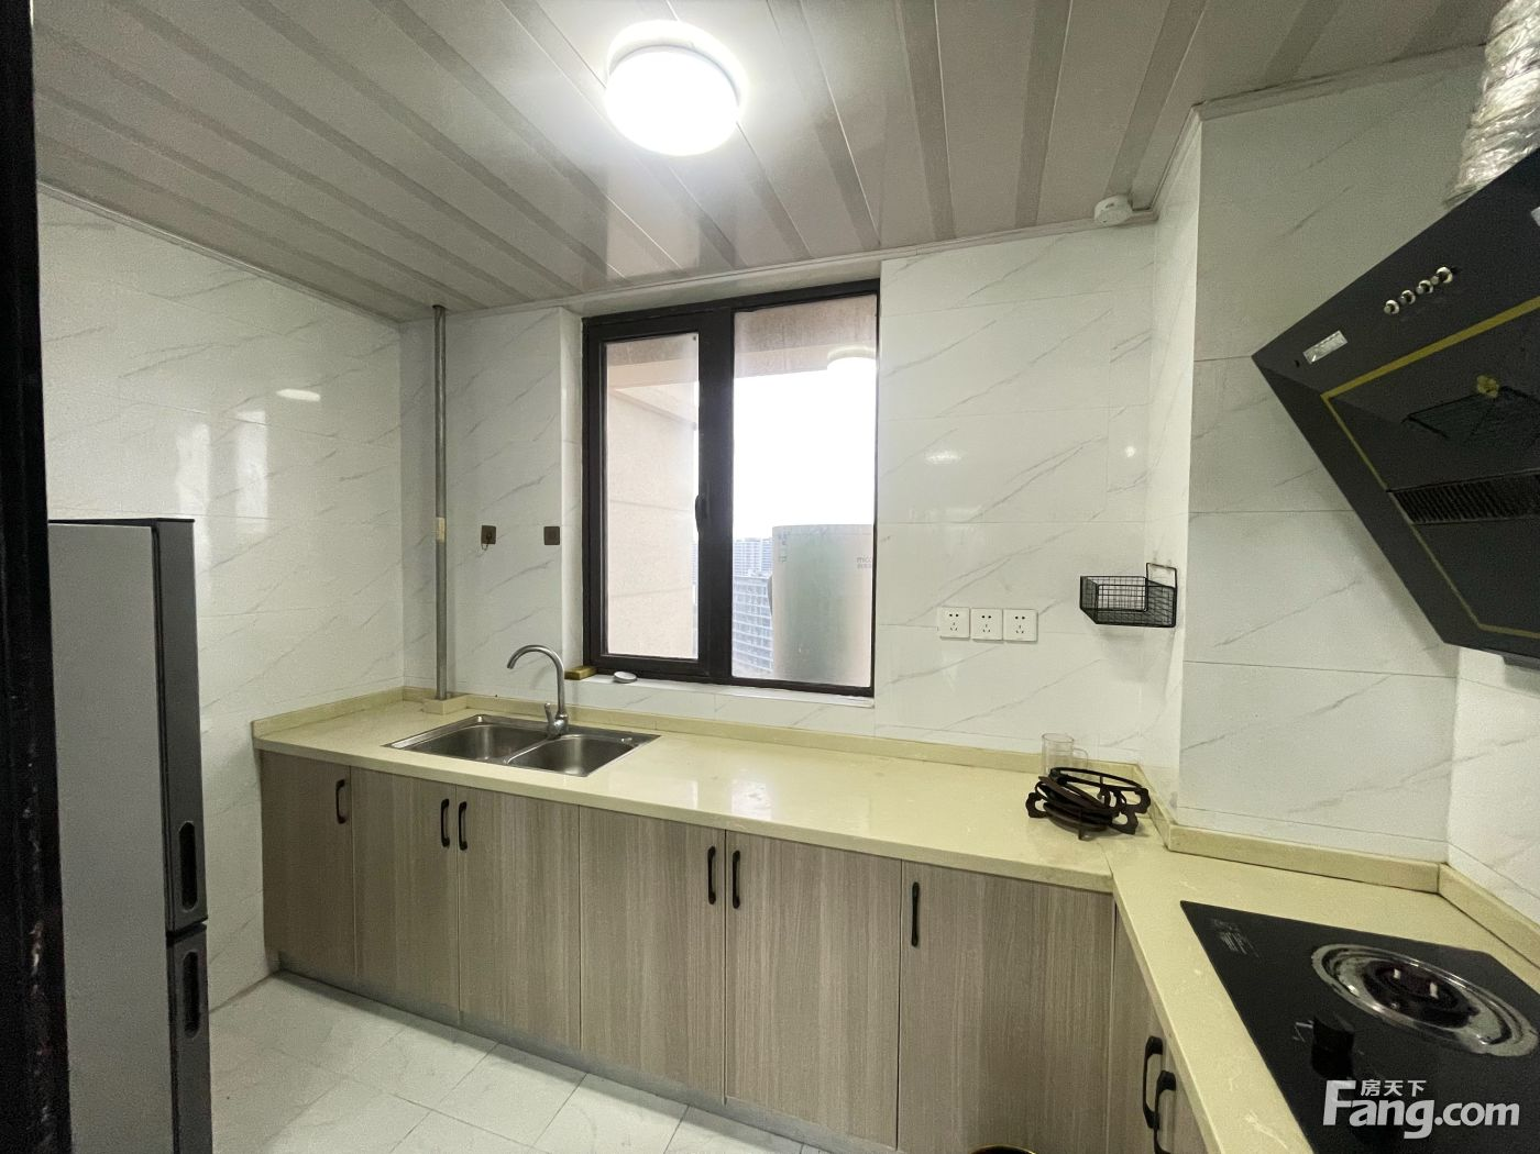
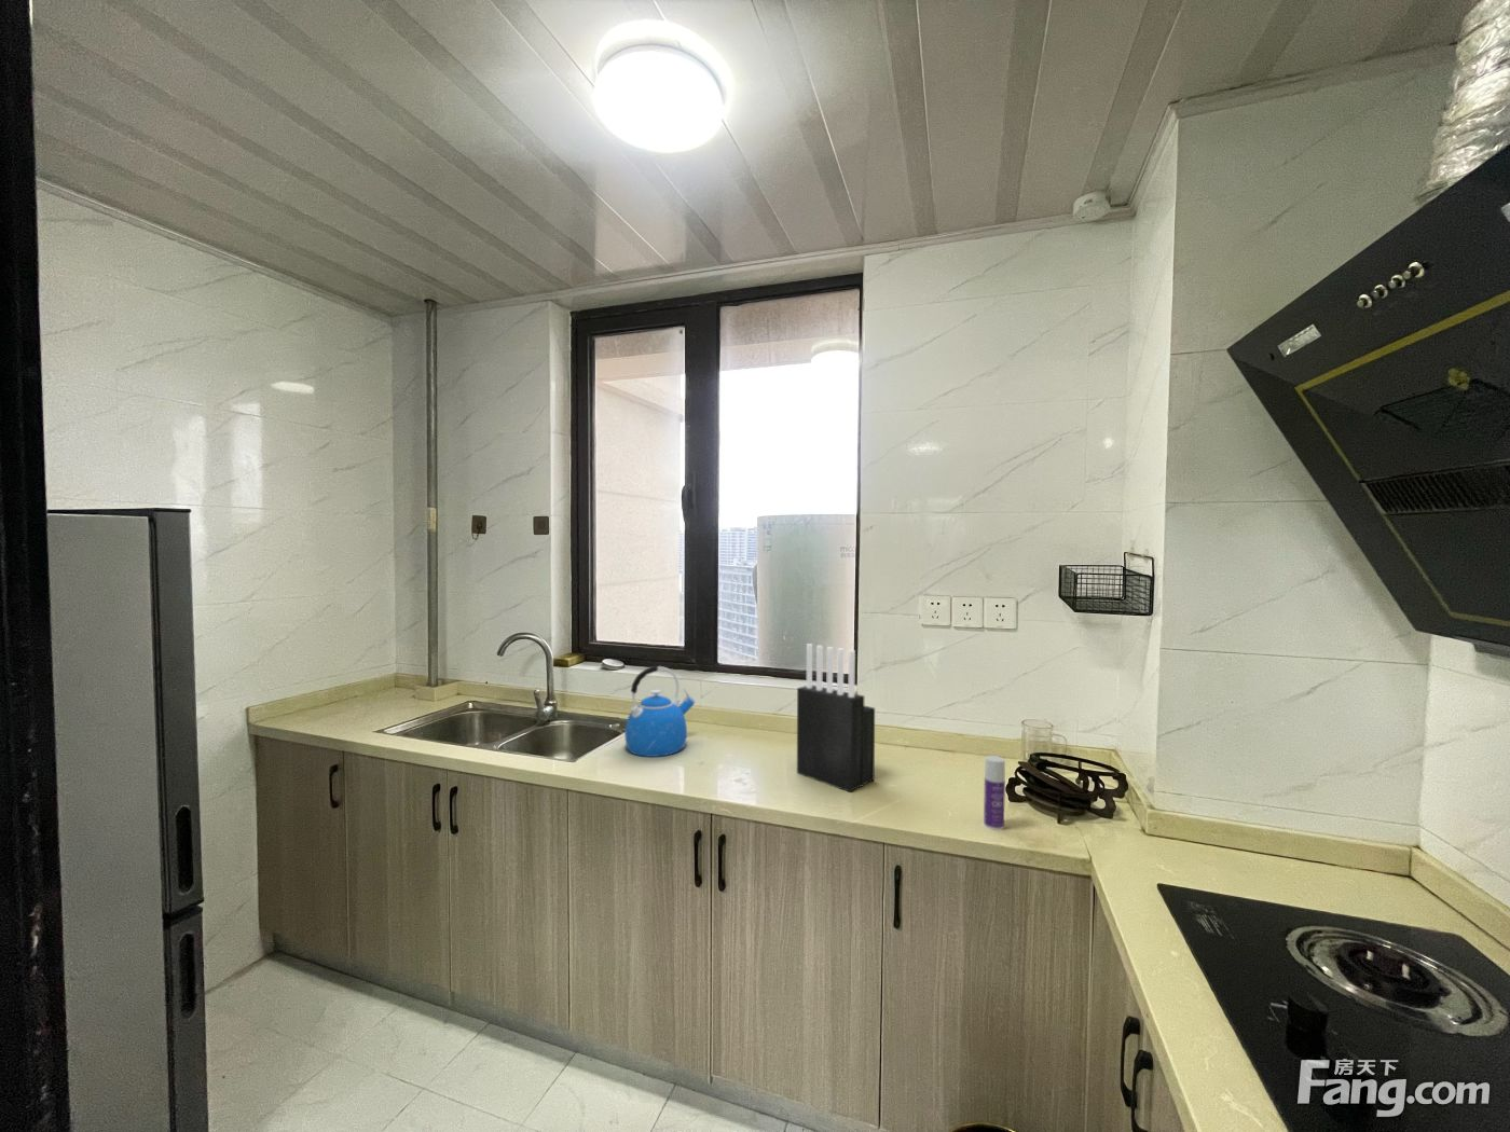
+ knife block (838, 710)
+ bottle (994, 791)
+ kettle (662, 705)
